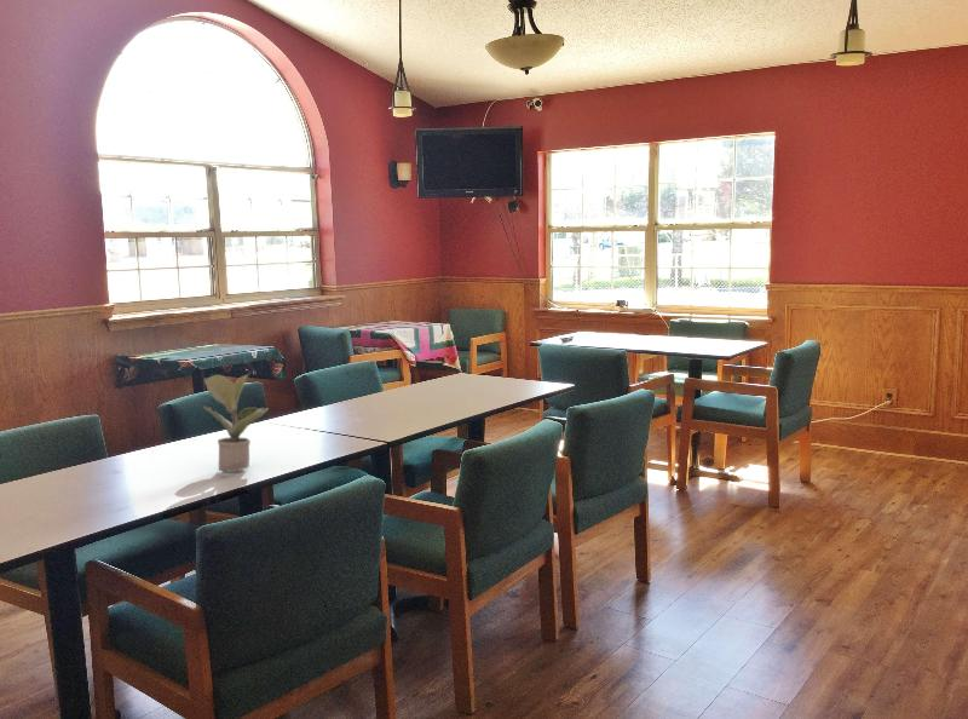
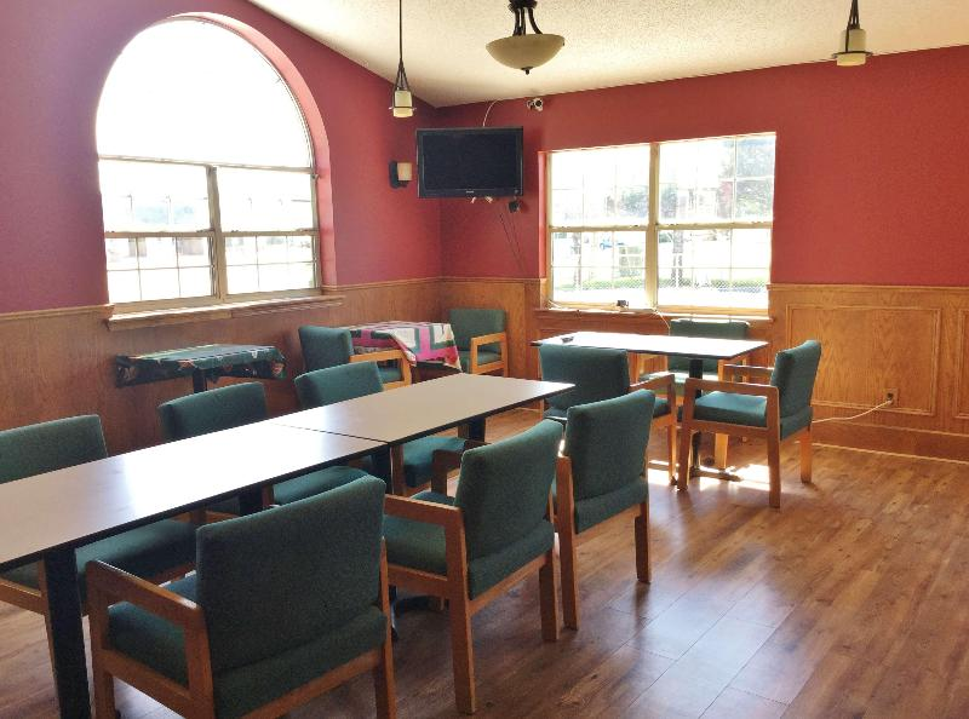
- potted plant (240, 419)
